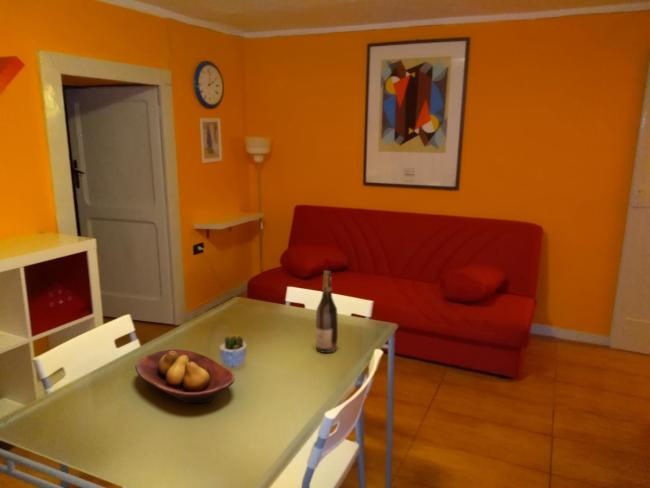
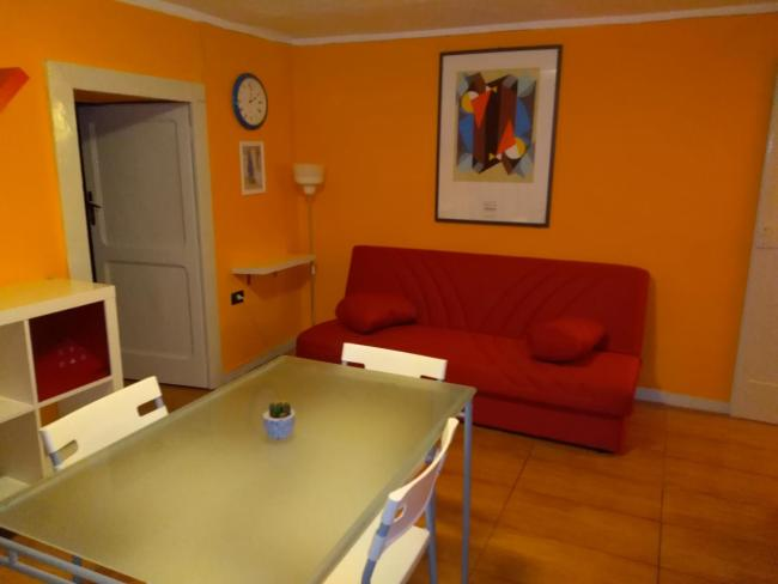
- wine bottle (326, 310)
- fruit bowl (183, 371)
